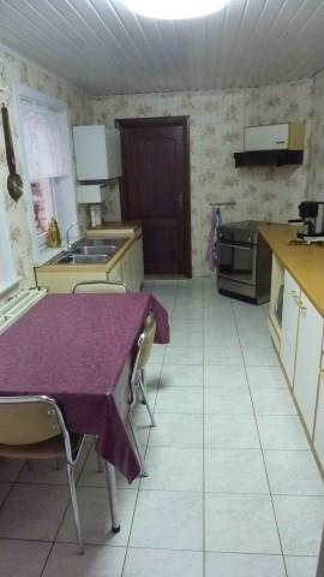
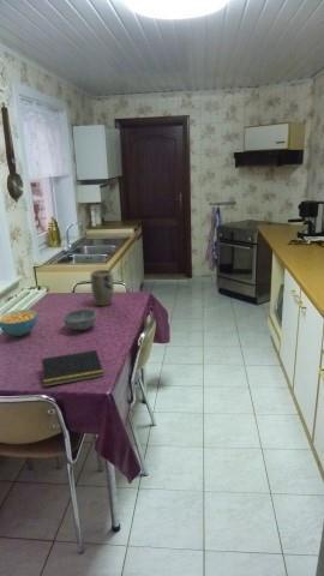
+ bowl (79, 320)
+ cereal bowl (18, 324)
+ plant pot (102, 287)
+ notepad (72, 367)
